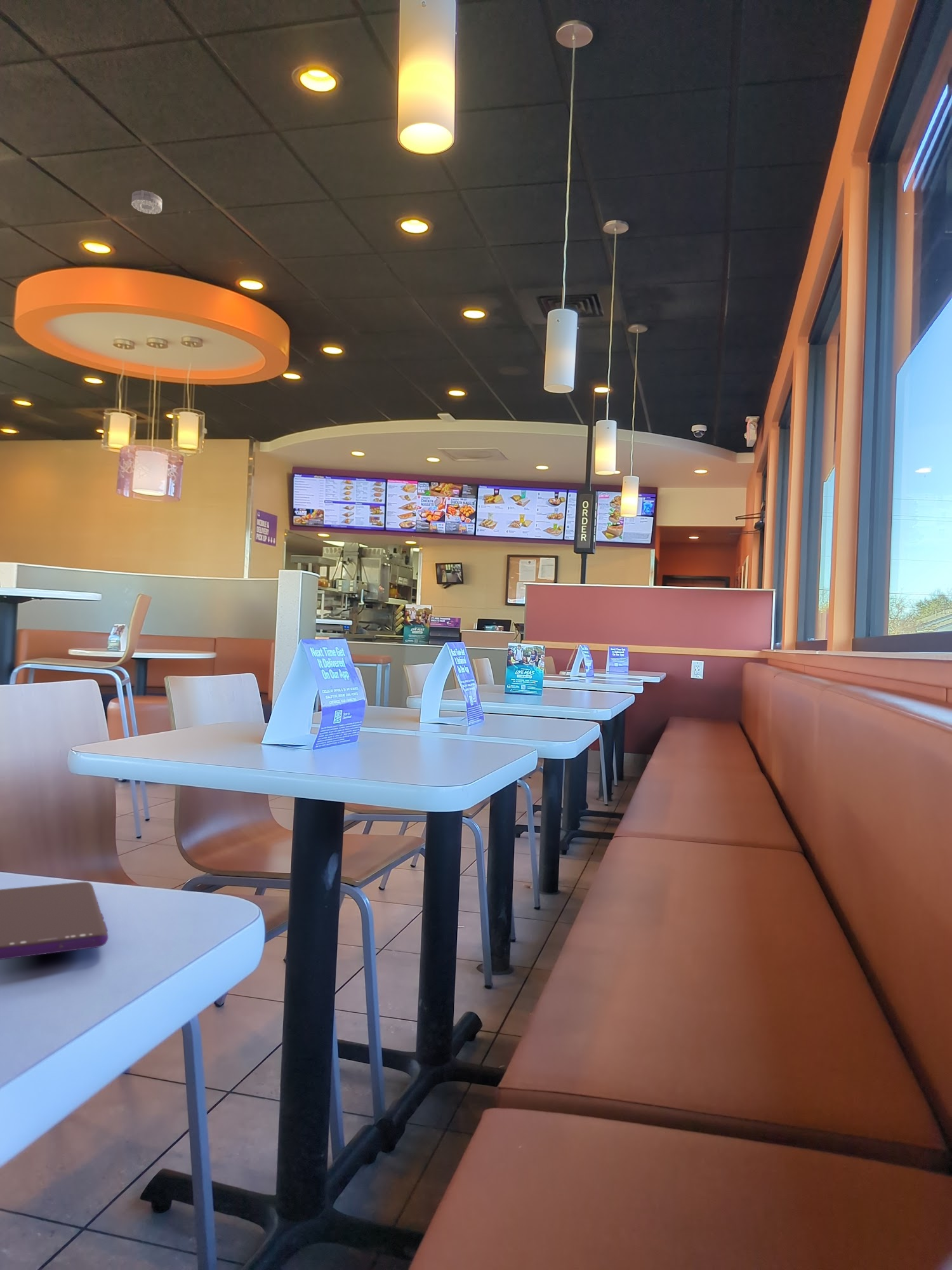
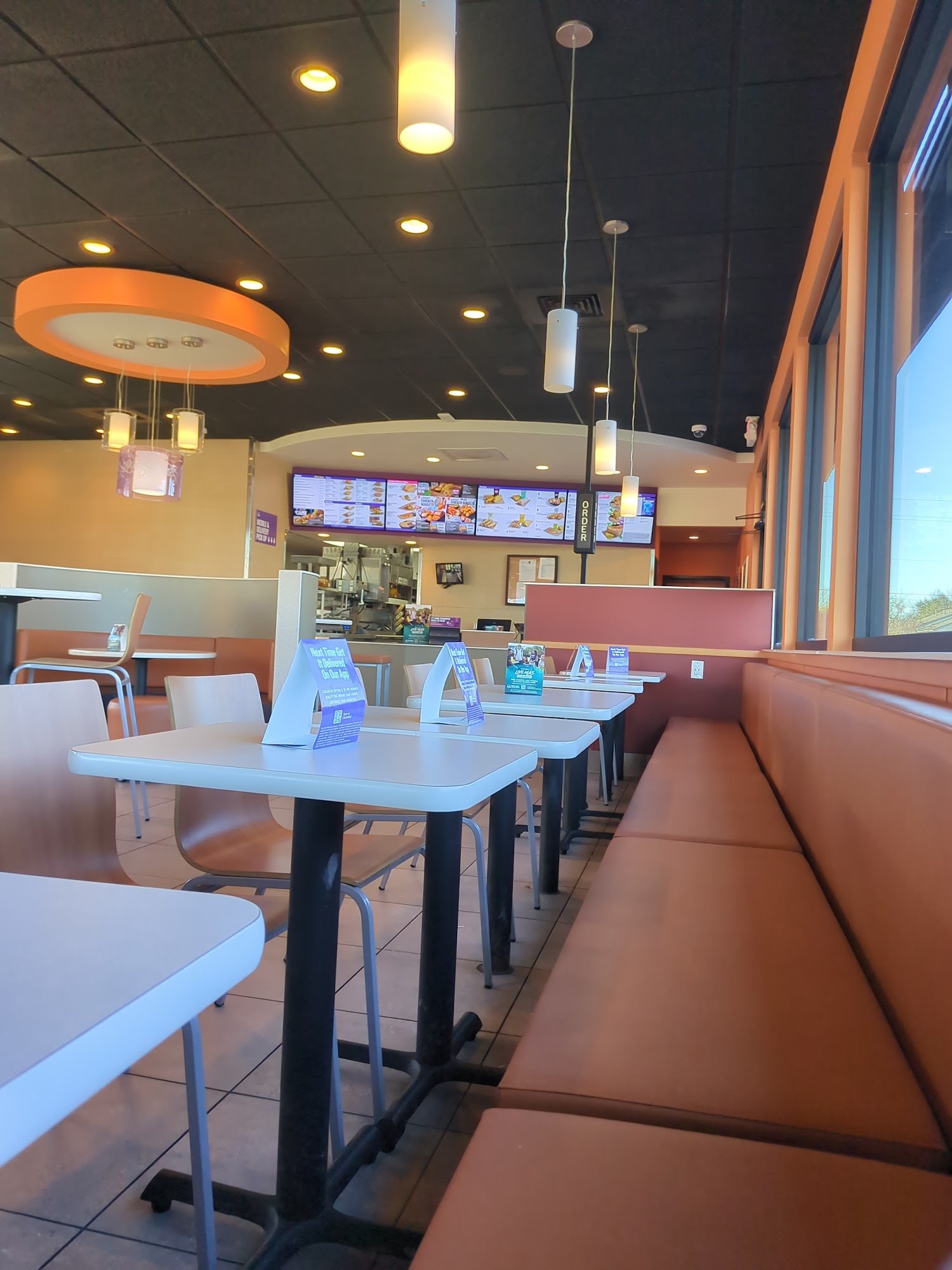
- smoke detector (147, 201)
- smartphone (44, 916)
